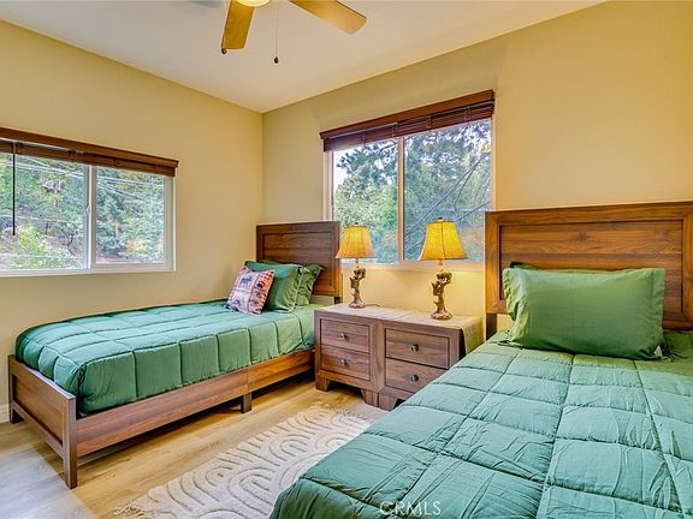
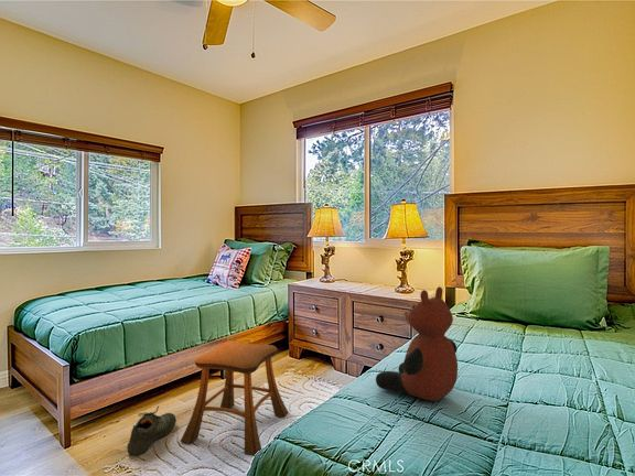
+ teddy bear (417, 338)
+ shoe (151, 421)
+ stool (238, 387)
